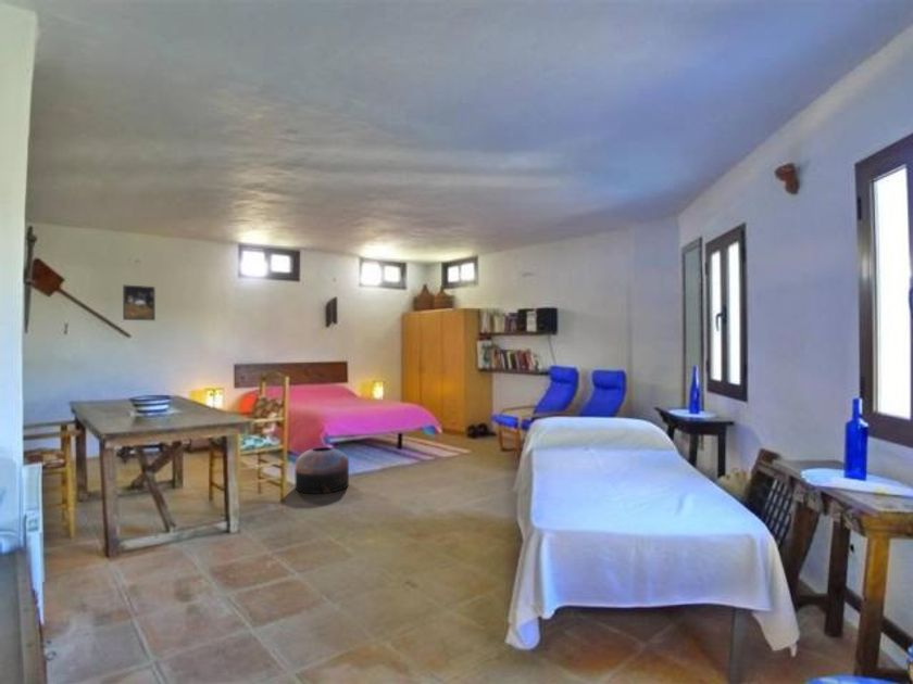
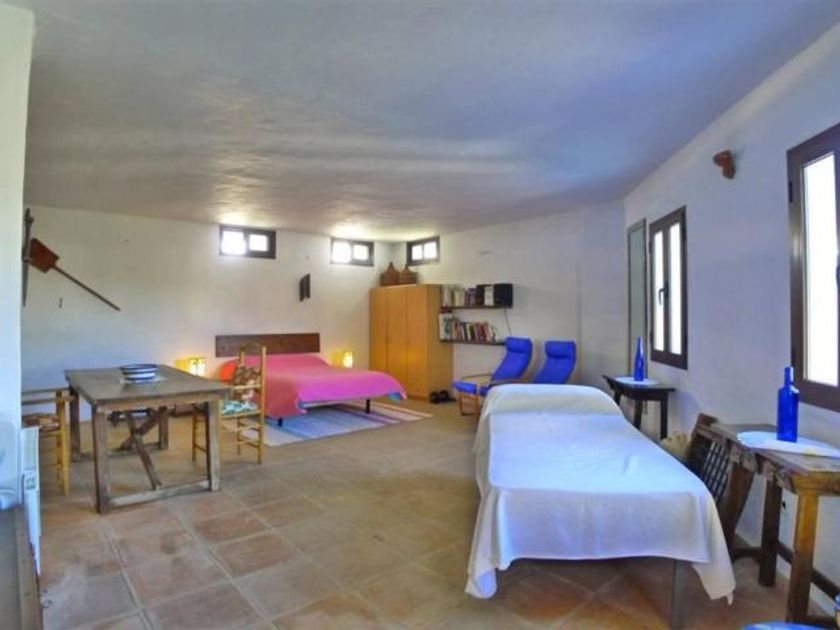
- pouf (322, 468)
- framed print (139, 303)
